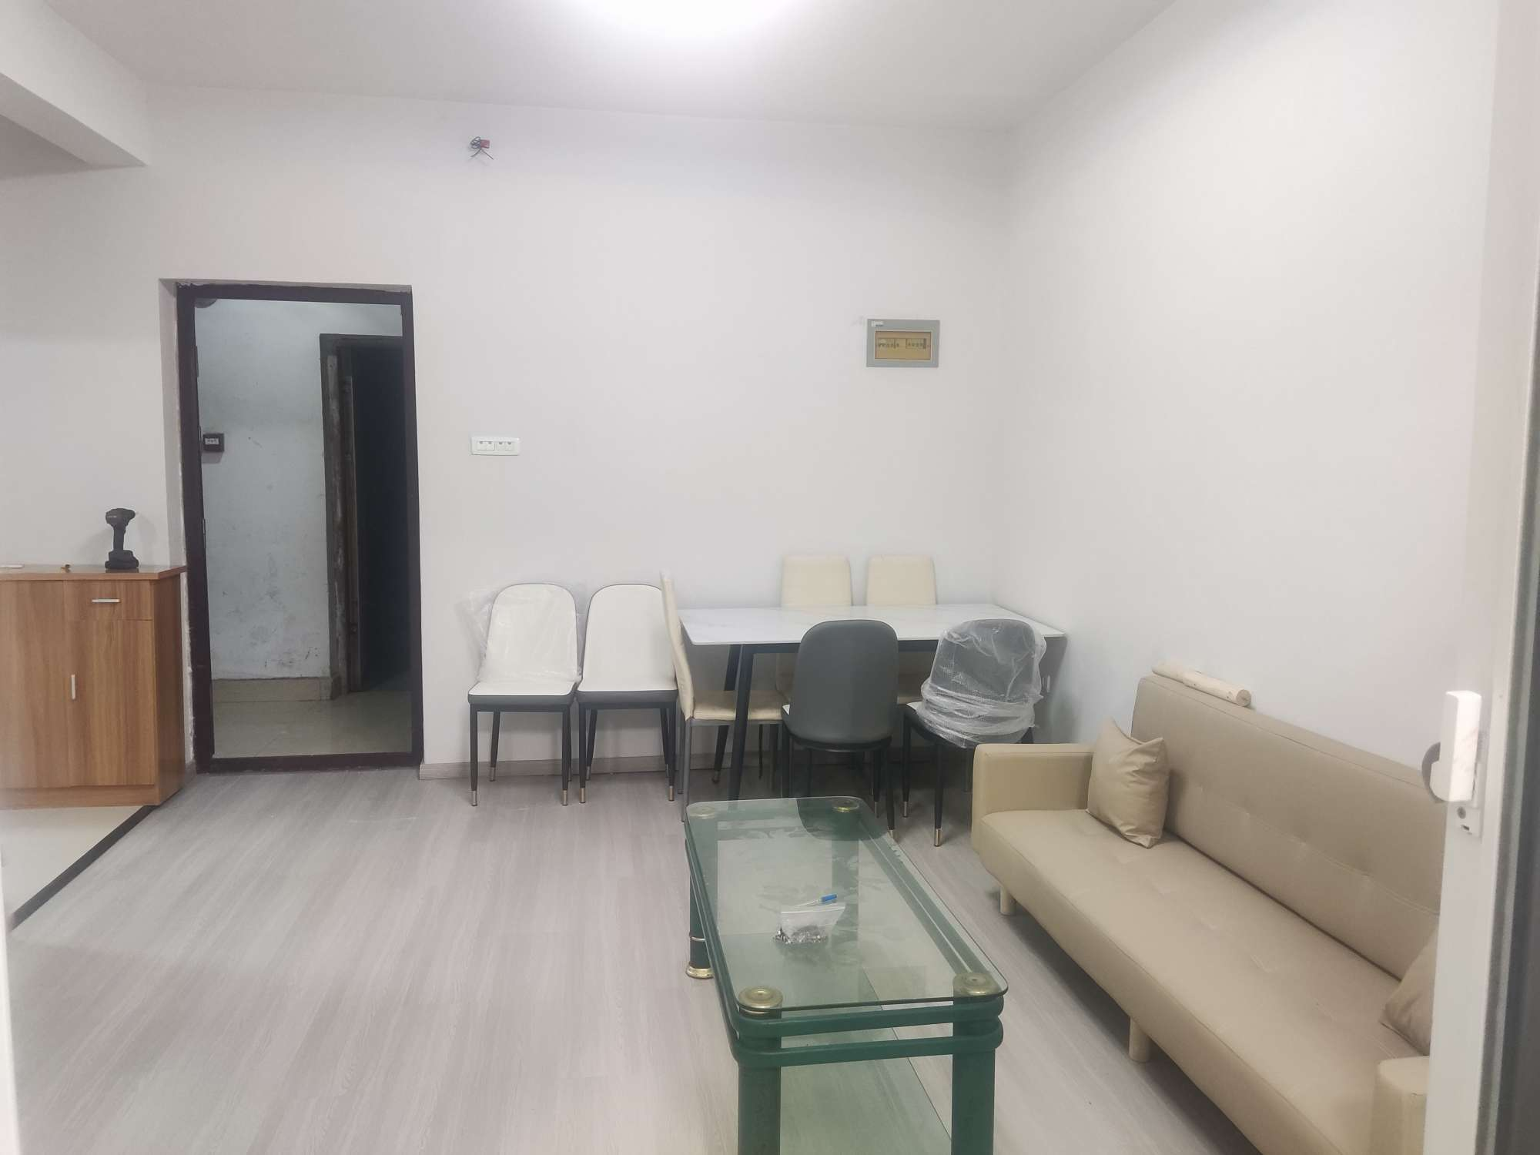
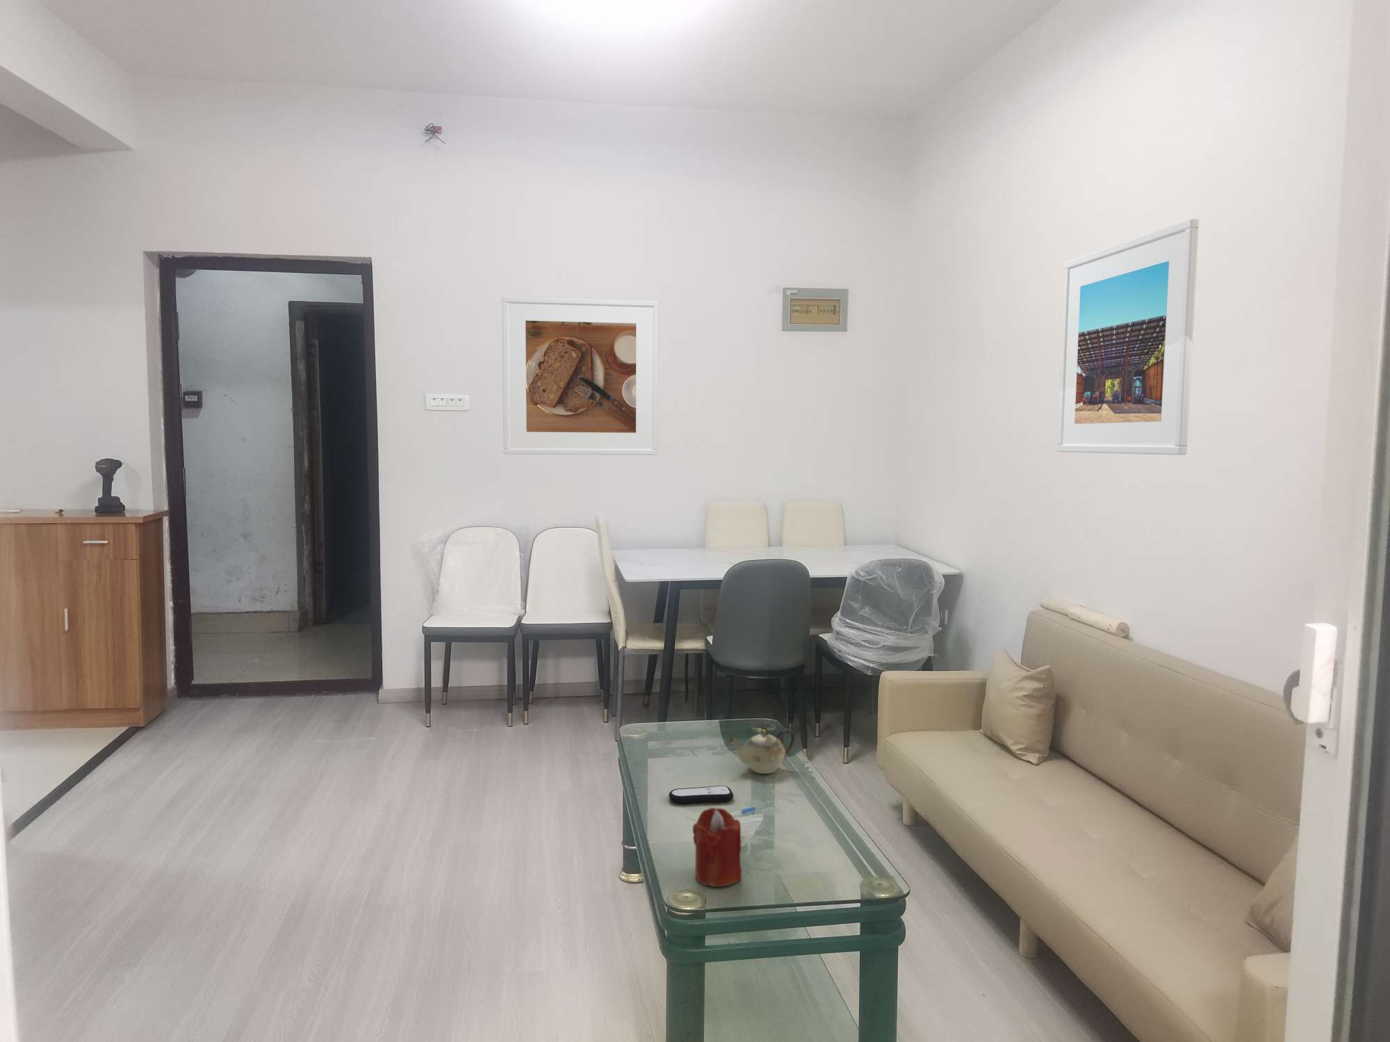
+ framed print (1119, 349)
+ candle (717, 843)
+ remote control (700, 794)
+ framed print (581, 378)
+ teapot (761, 749)
